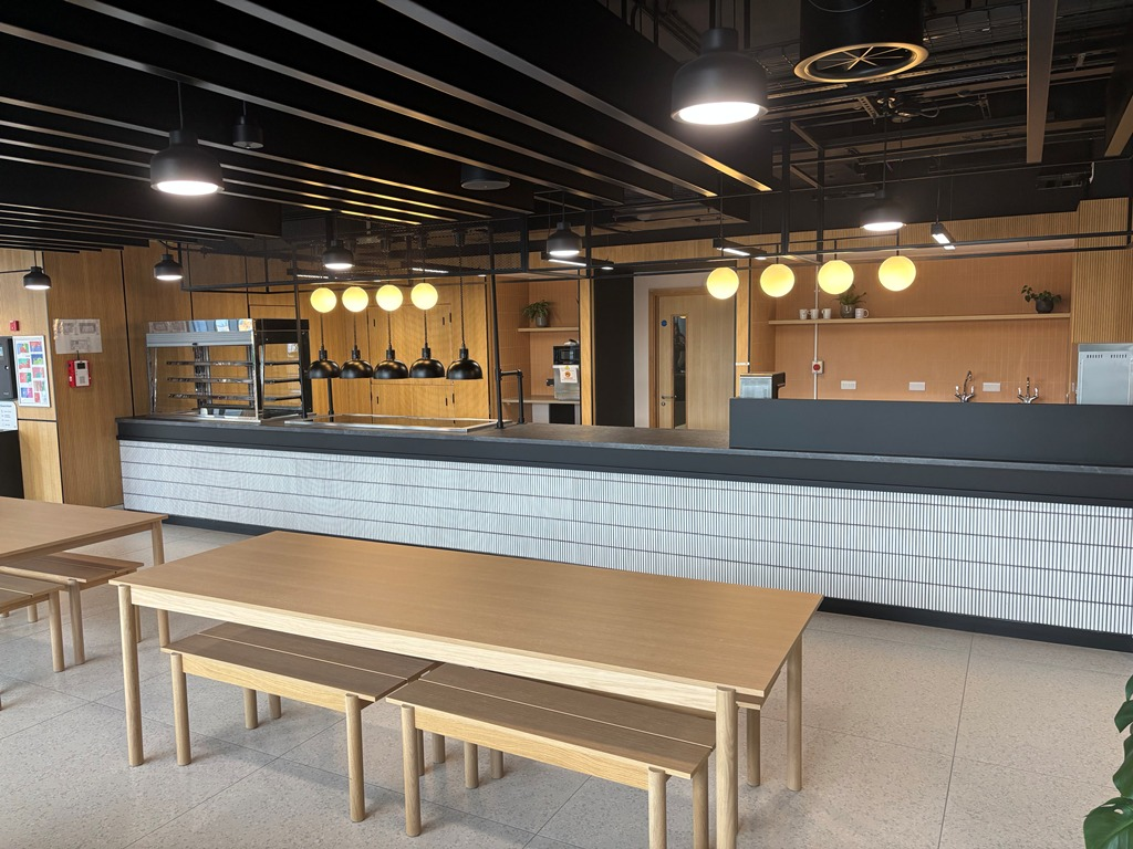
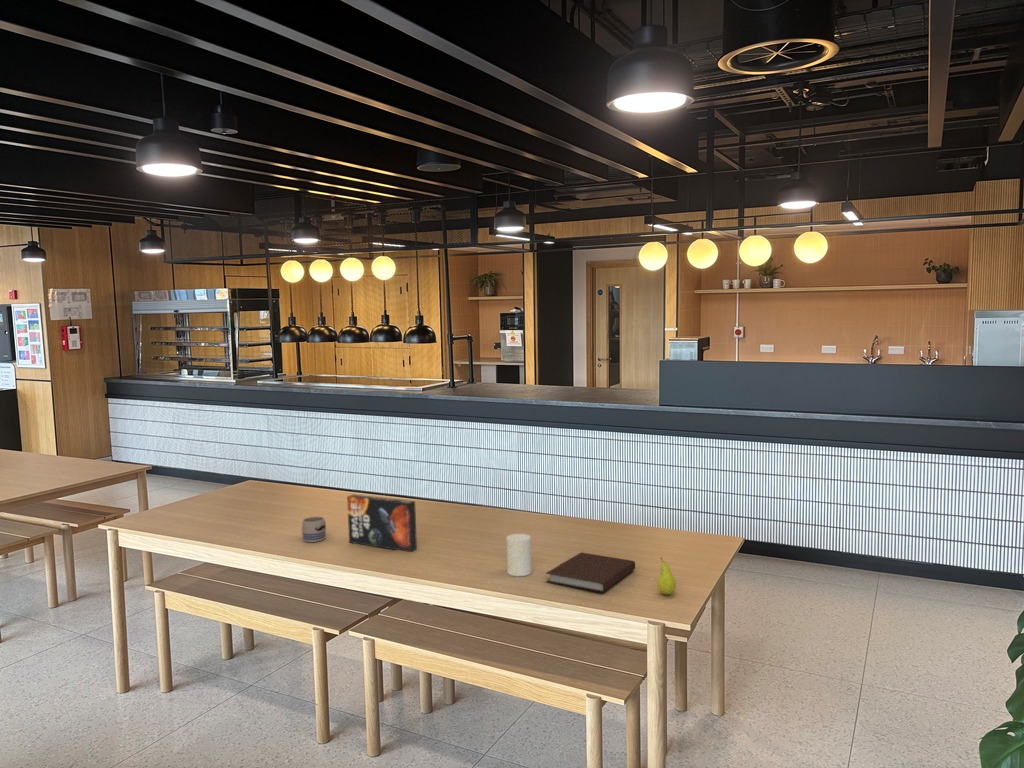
+ notebook (591, 571)
+ cup (519, 554)
+ mug (316, 528)
+ fruit (666, 575)
+ game box (381, 522)
